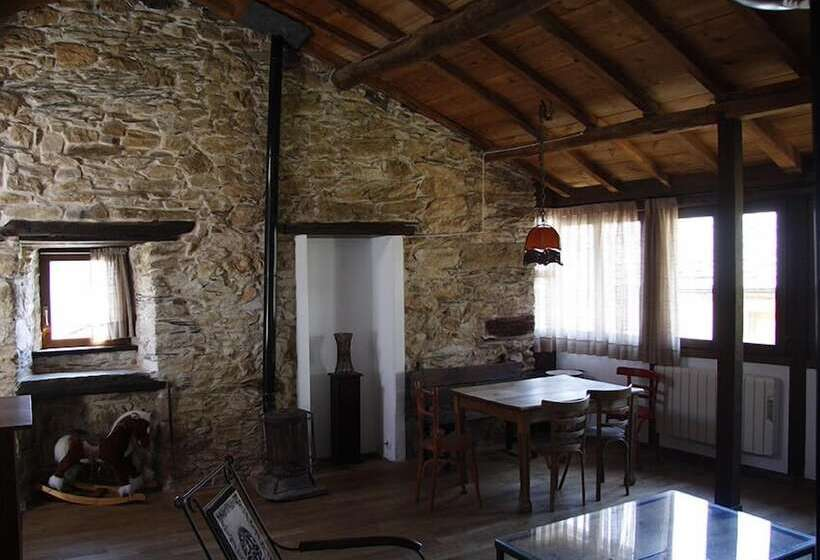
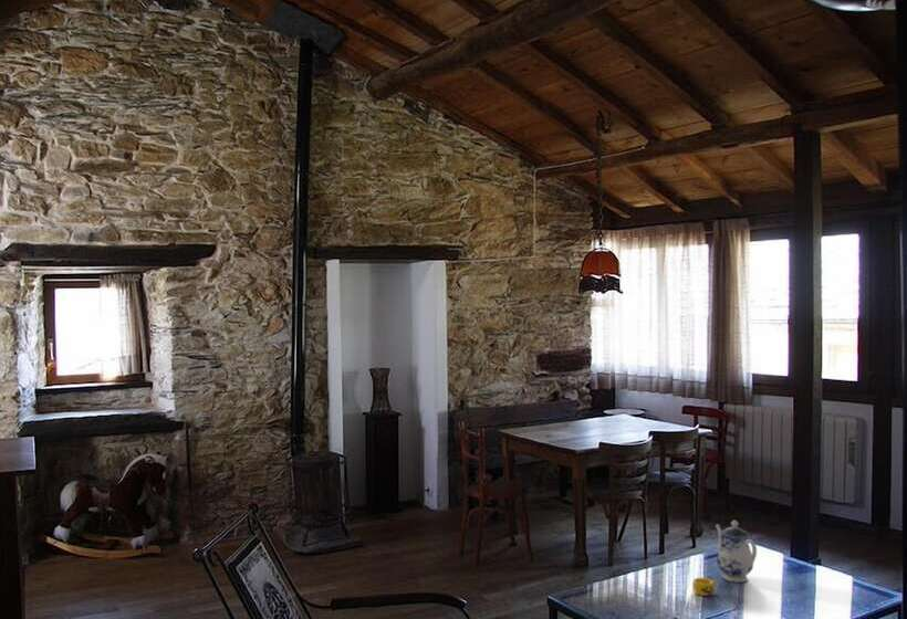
+ teapot (734, 549)
+ cup (706, 586)
